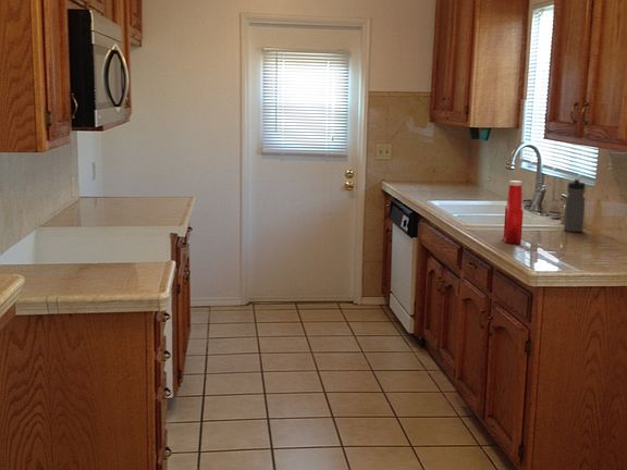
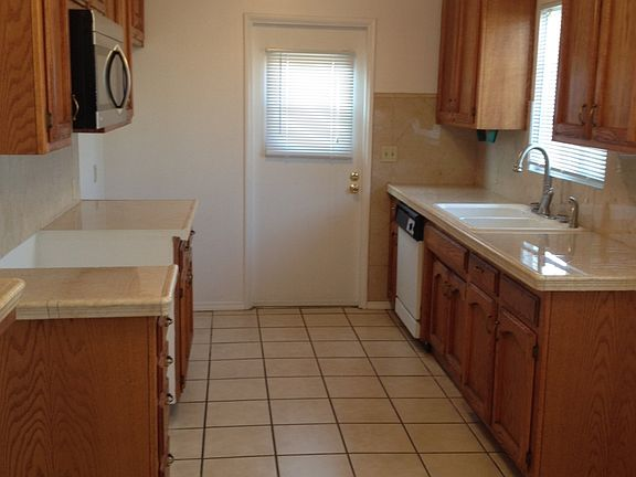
- water bottle (575, 205)
- soap bottle (514, 211)
